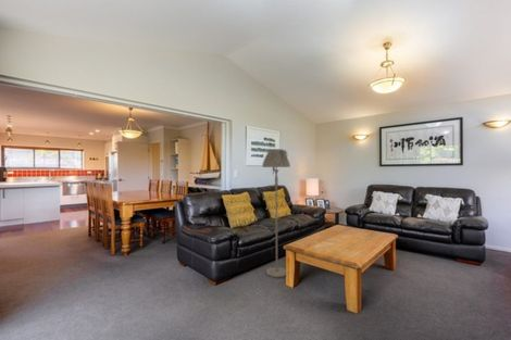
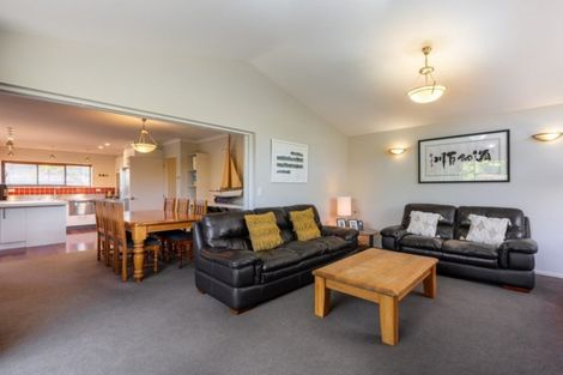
- floor lamp (276, 211)
